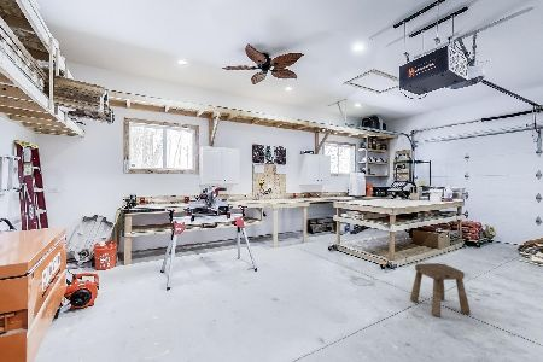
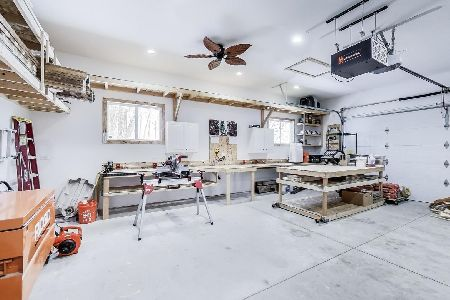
- stool (438, 287)
